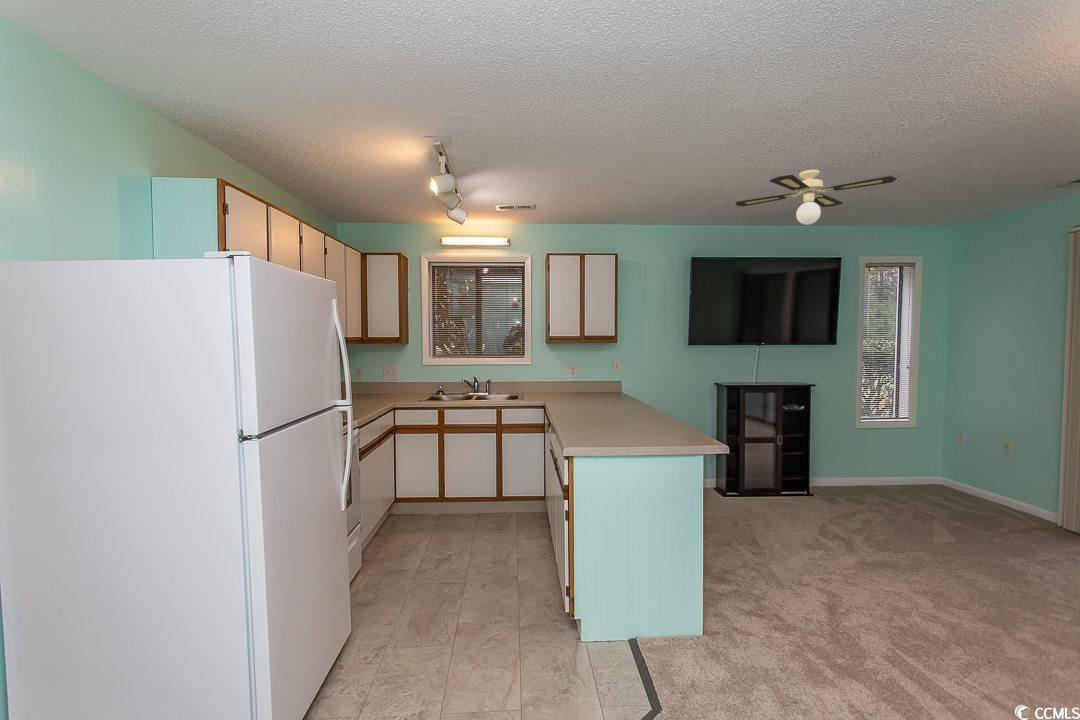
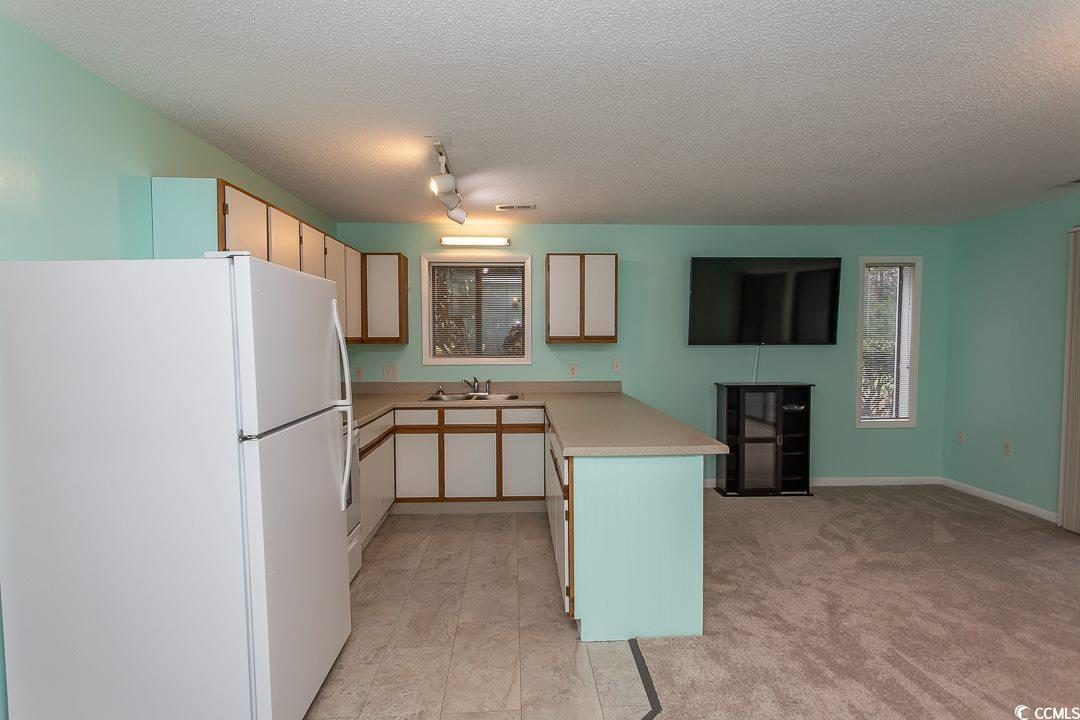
- ceiling fan (808, 198)
